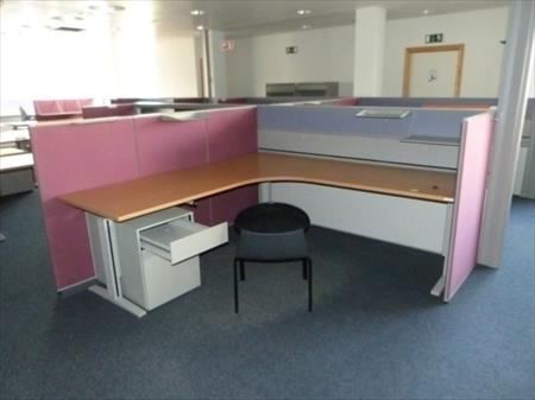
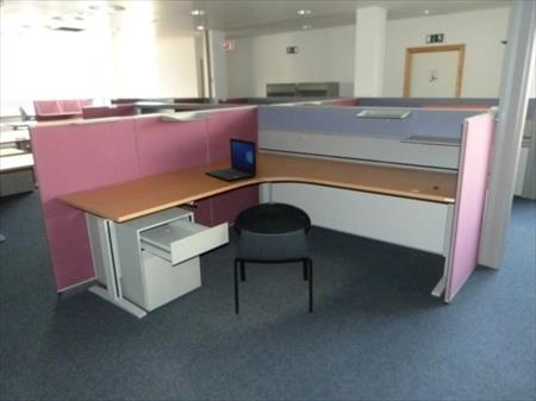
+ laptop (231, 158)
